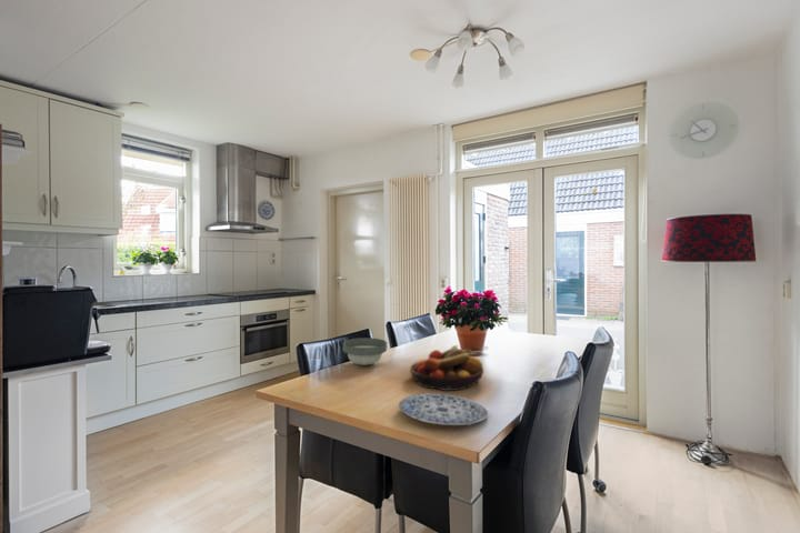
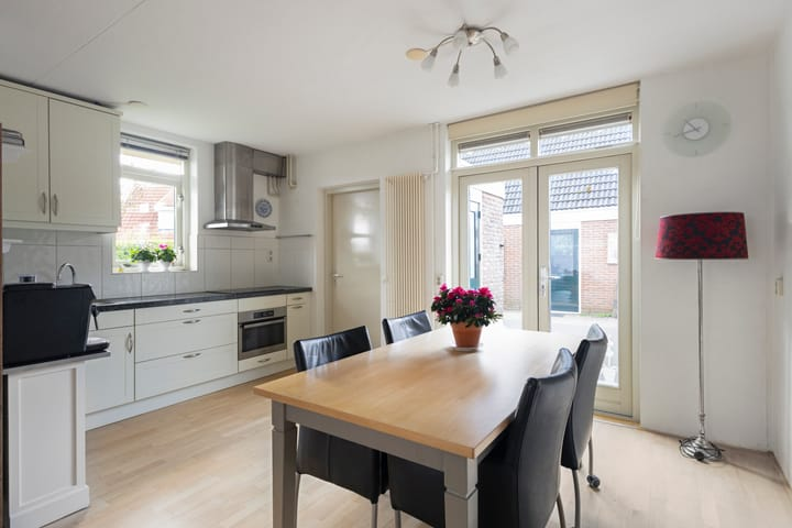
- bowl (364, 352)
- plate (442, 409)
- fruit bowl (446, 364)
